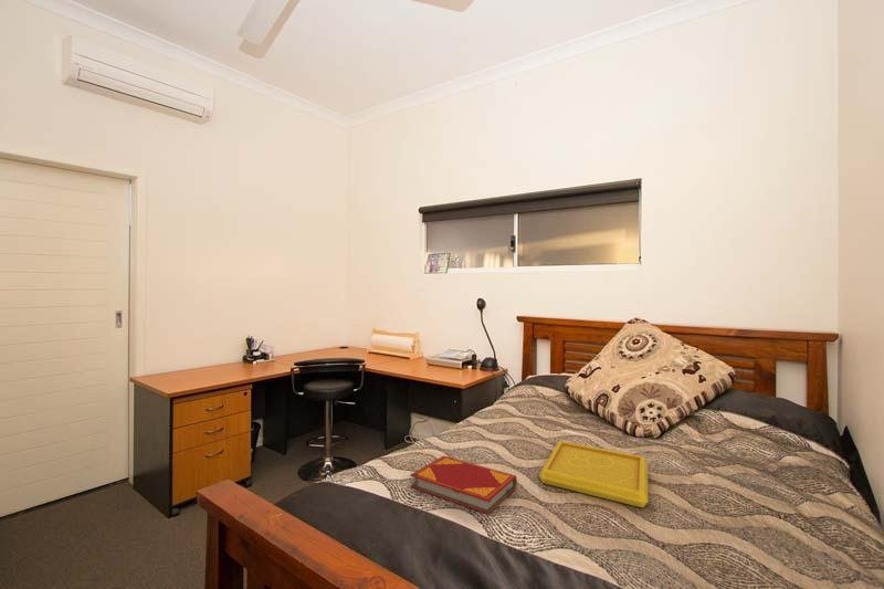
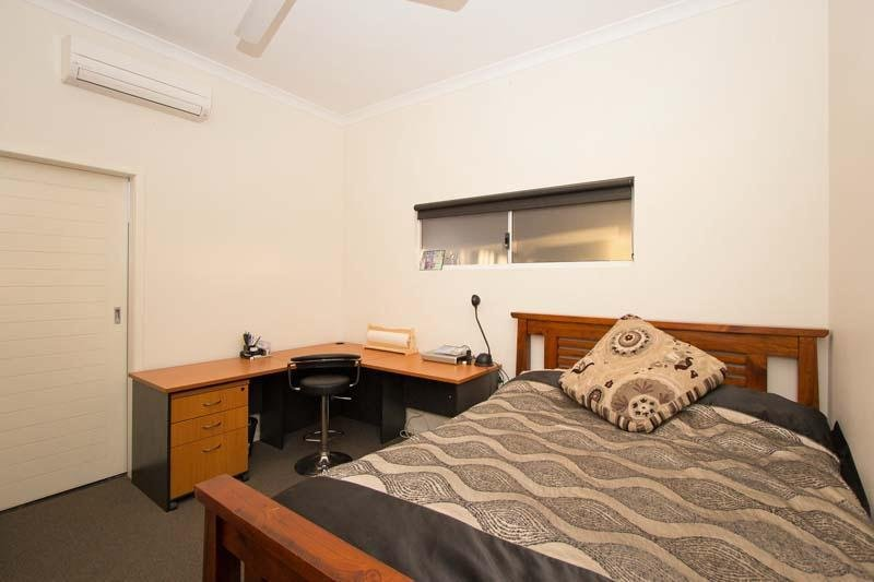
- serving tray (594, 469)
- hardback book (463, 481)
